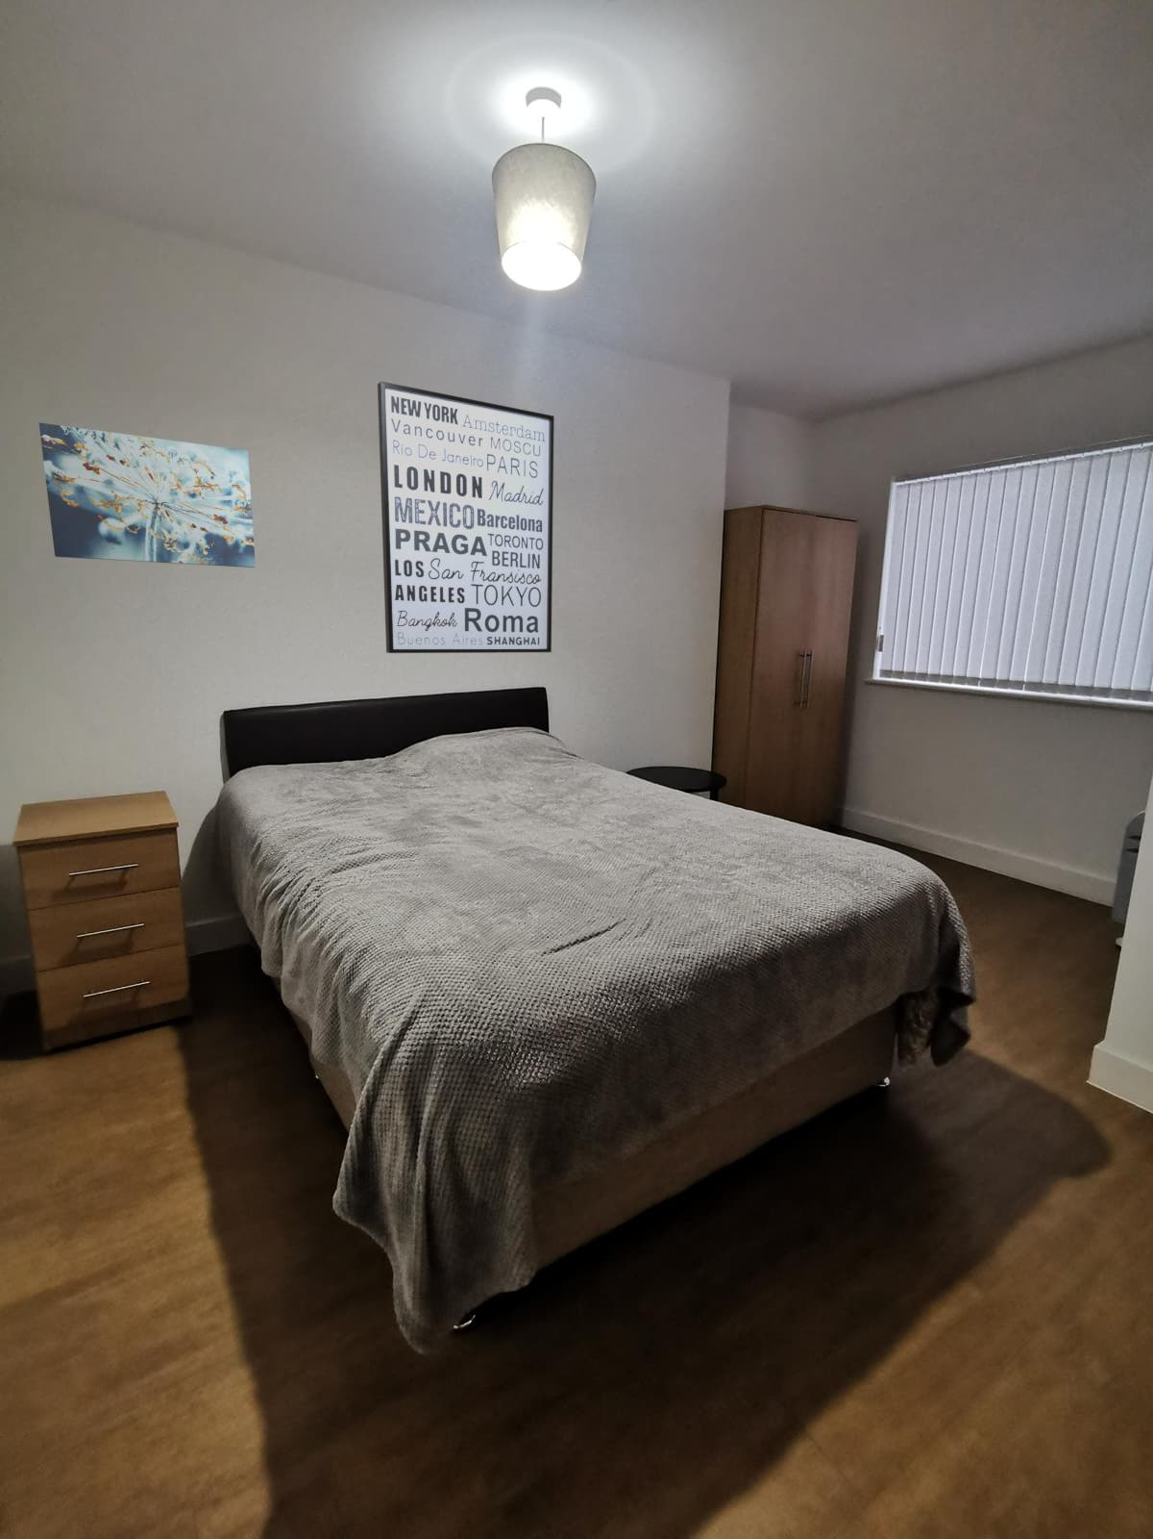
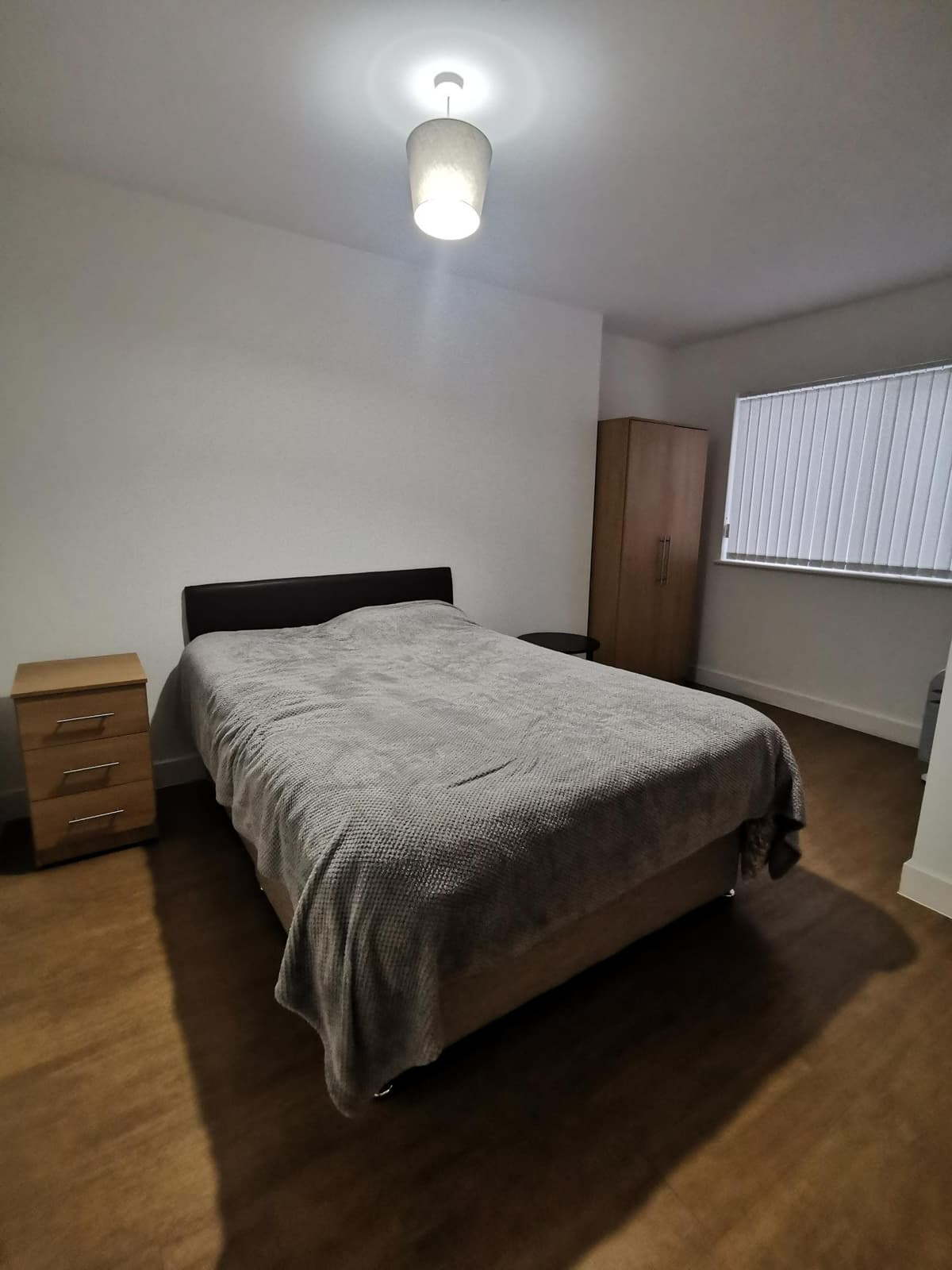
- wall art (156, 502)
- wall art (472, 530)
